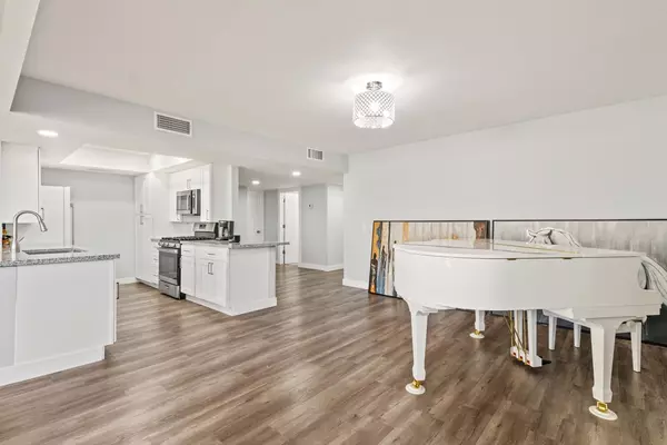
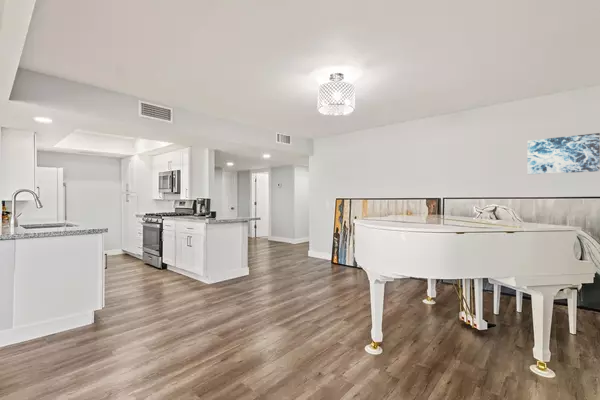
+ wall art (561, 155)
